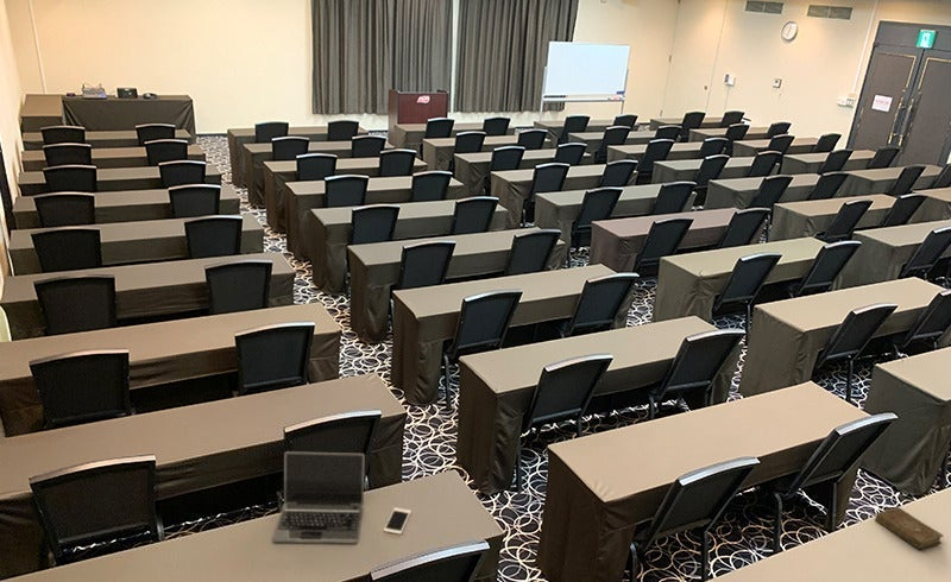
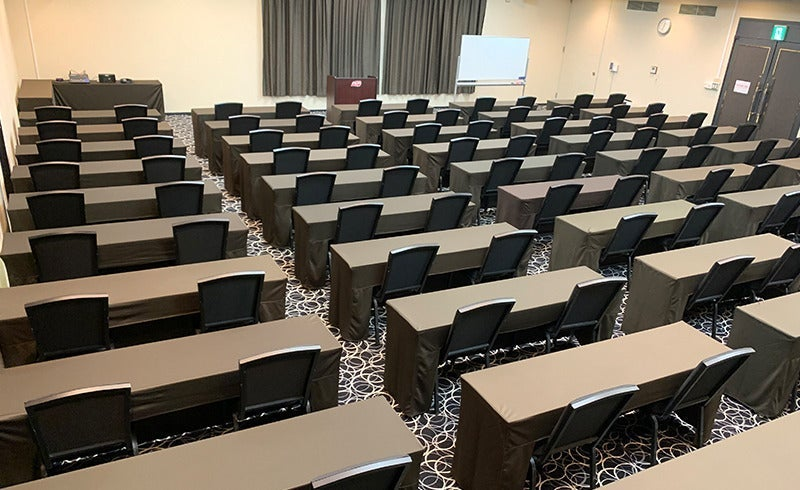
- cell phone (397, 520)
- laptop (320, 496)
- book (907, 527)
